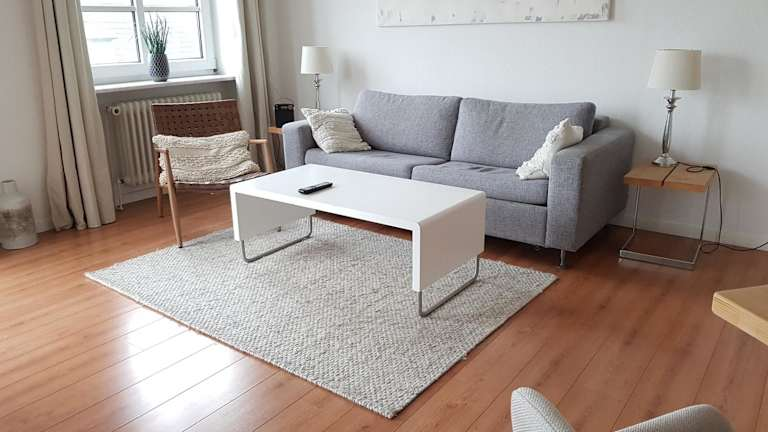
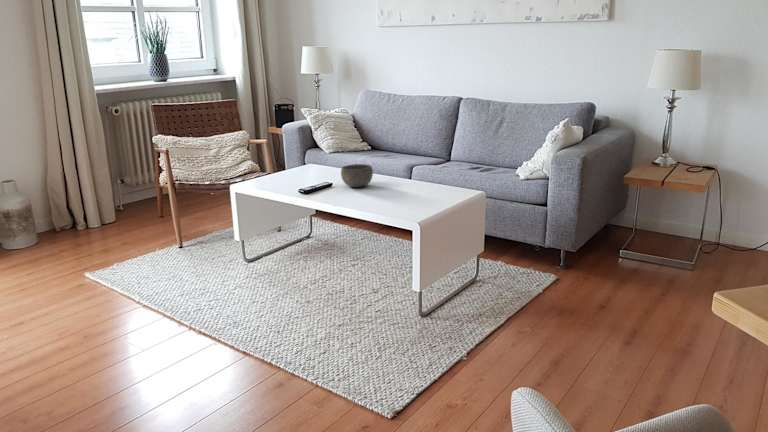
+ bowl (357, 176)
